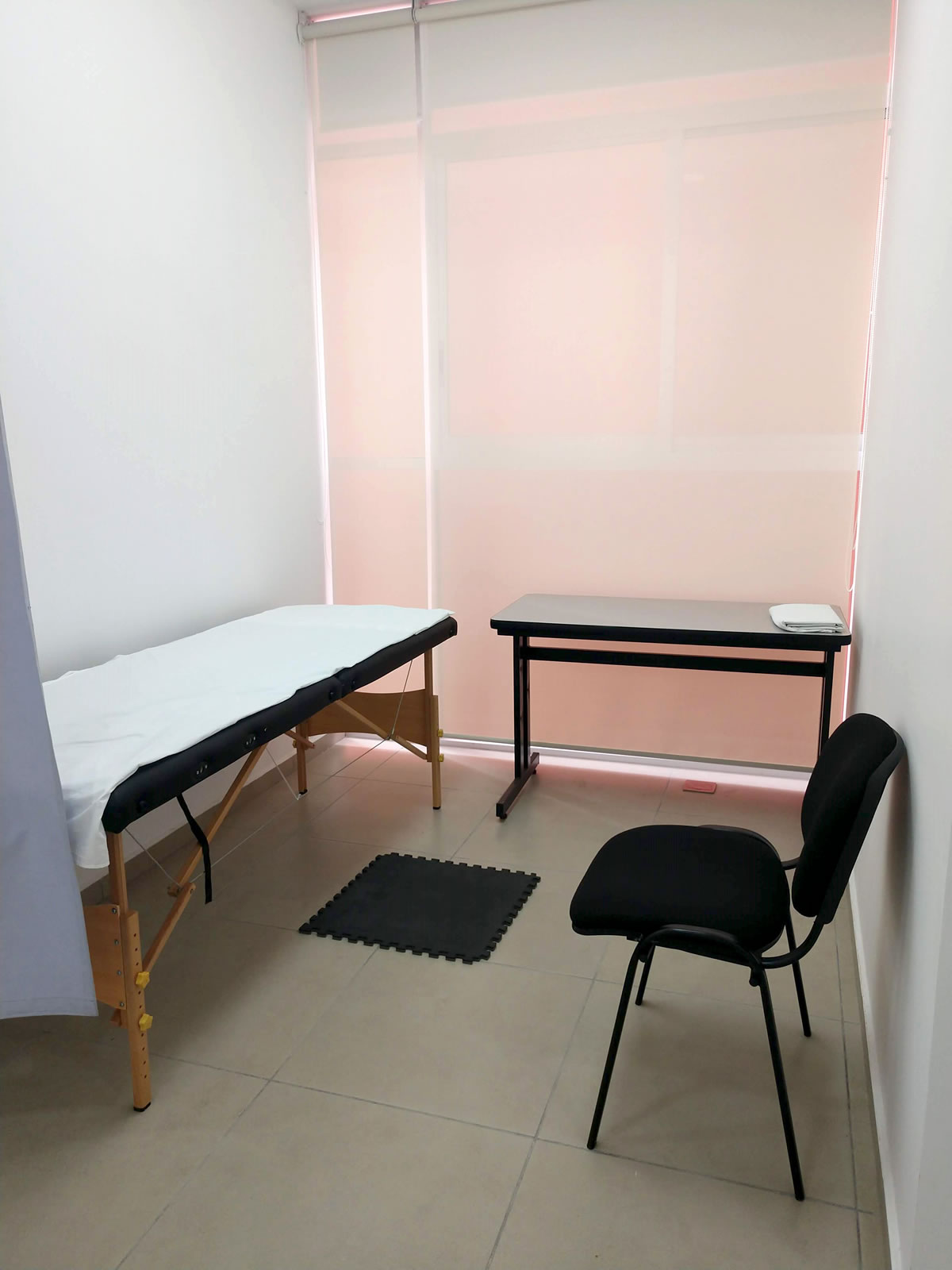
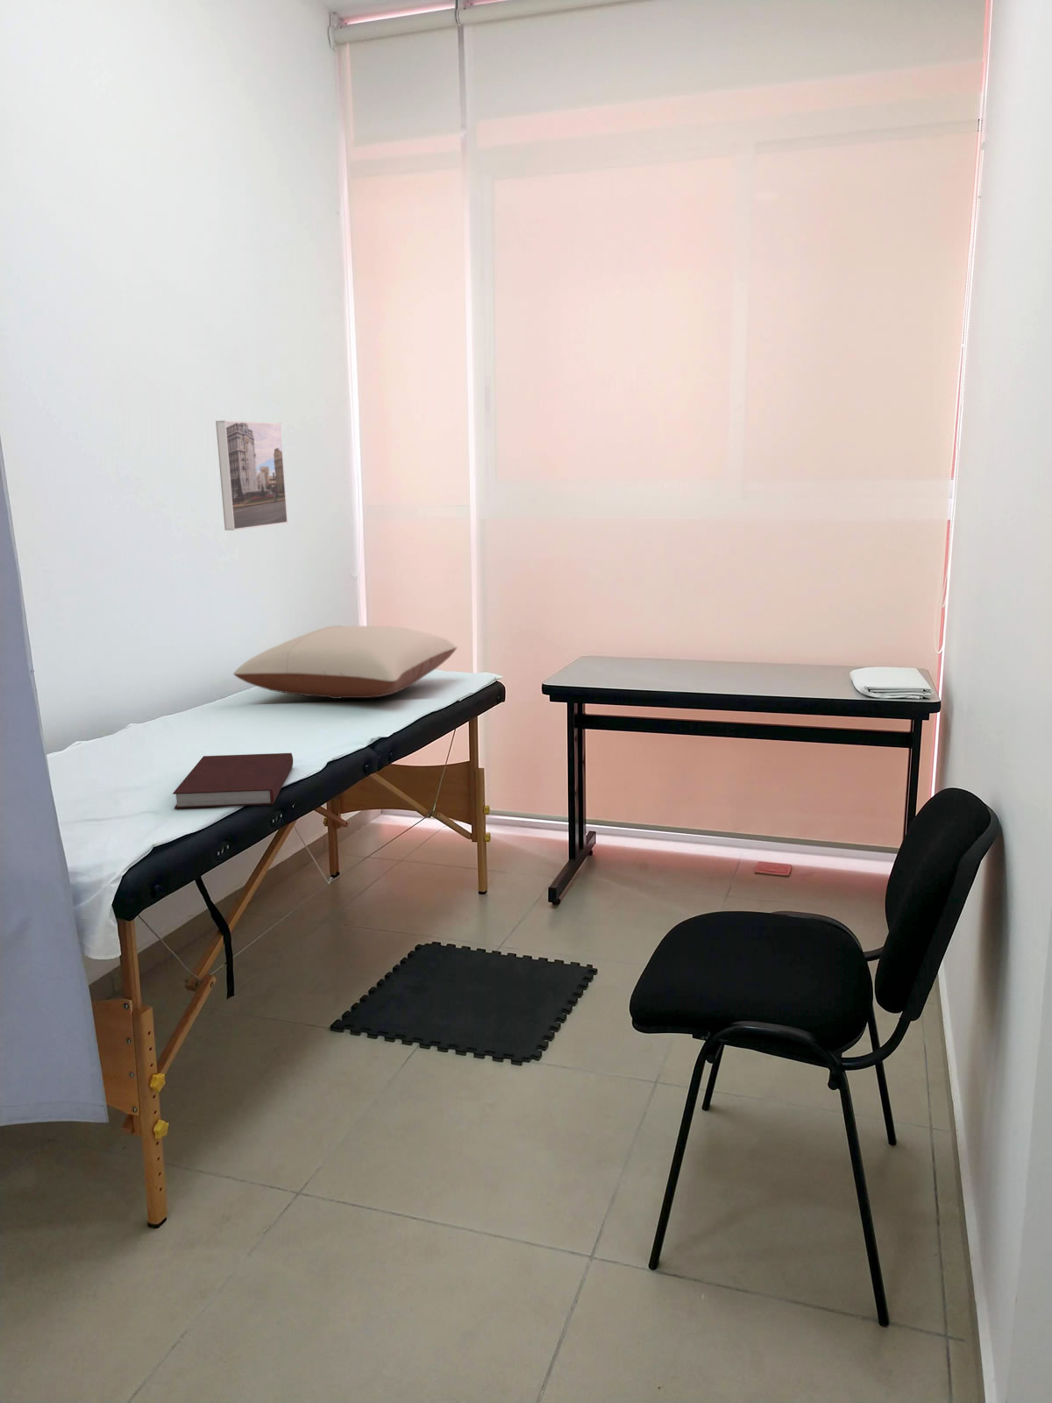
+ pillow (351, 662)
+ notebook (236, 779)
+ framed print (253, 474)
